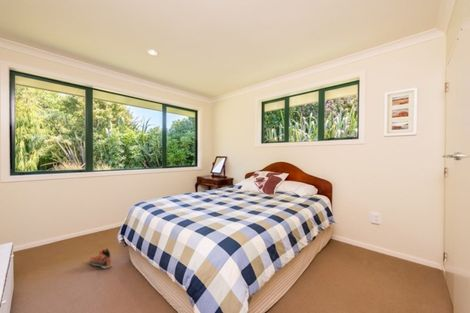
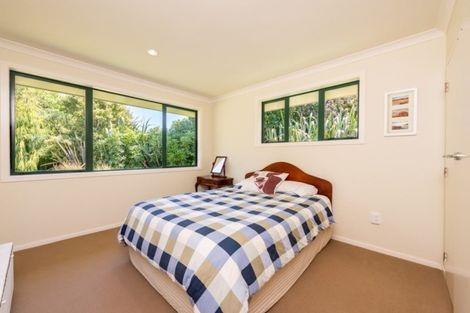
- sneaker (101, 256)
